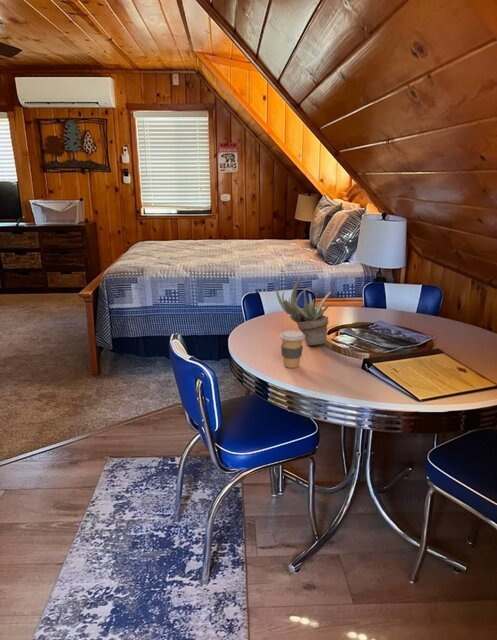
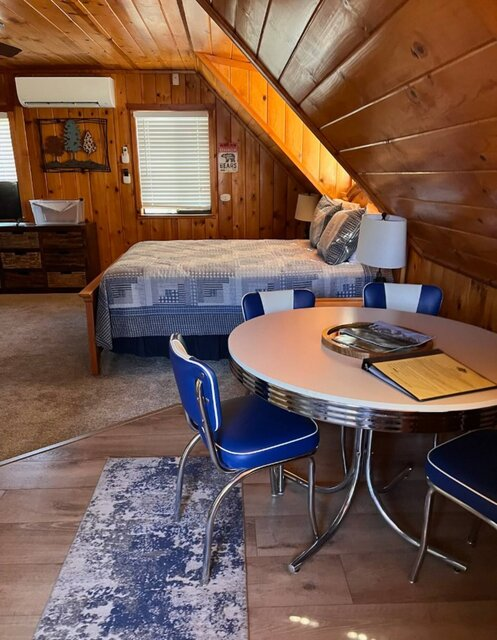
- coffee cup (291, 349)
- succulent plant (301, 309)
